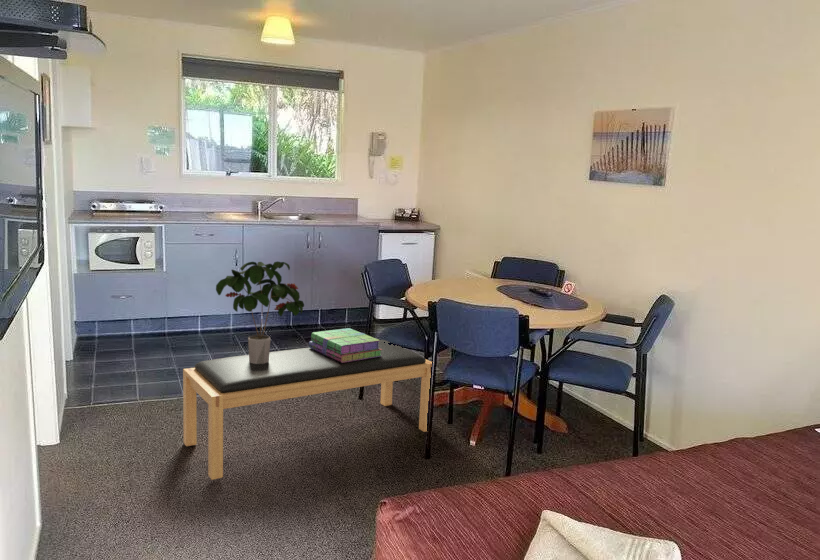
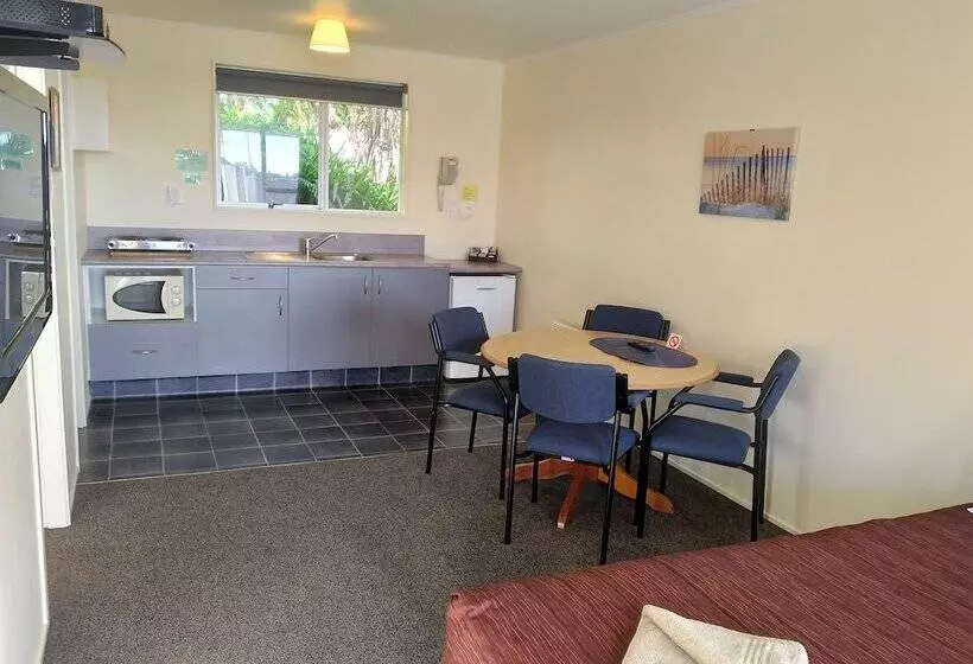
- potted plant (262, 311)
- bench (312, 394)
- stack of books (345, 344)
